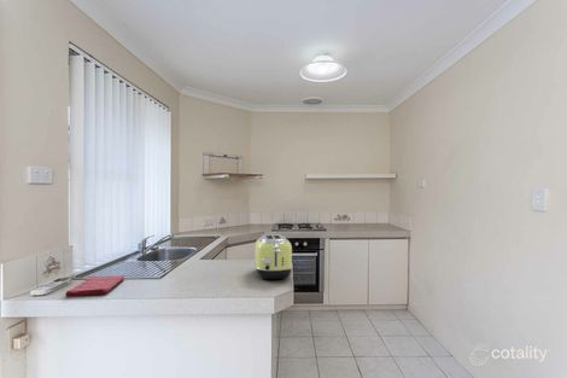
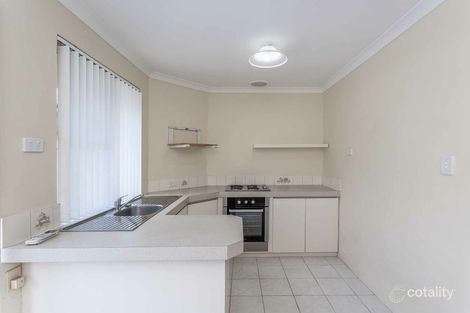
- toaster (273, 255)
- dish towel (97, 284)
